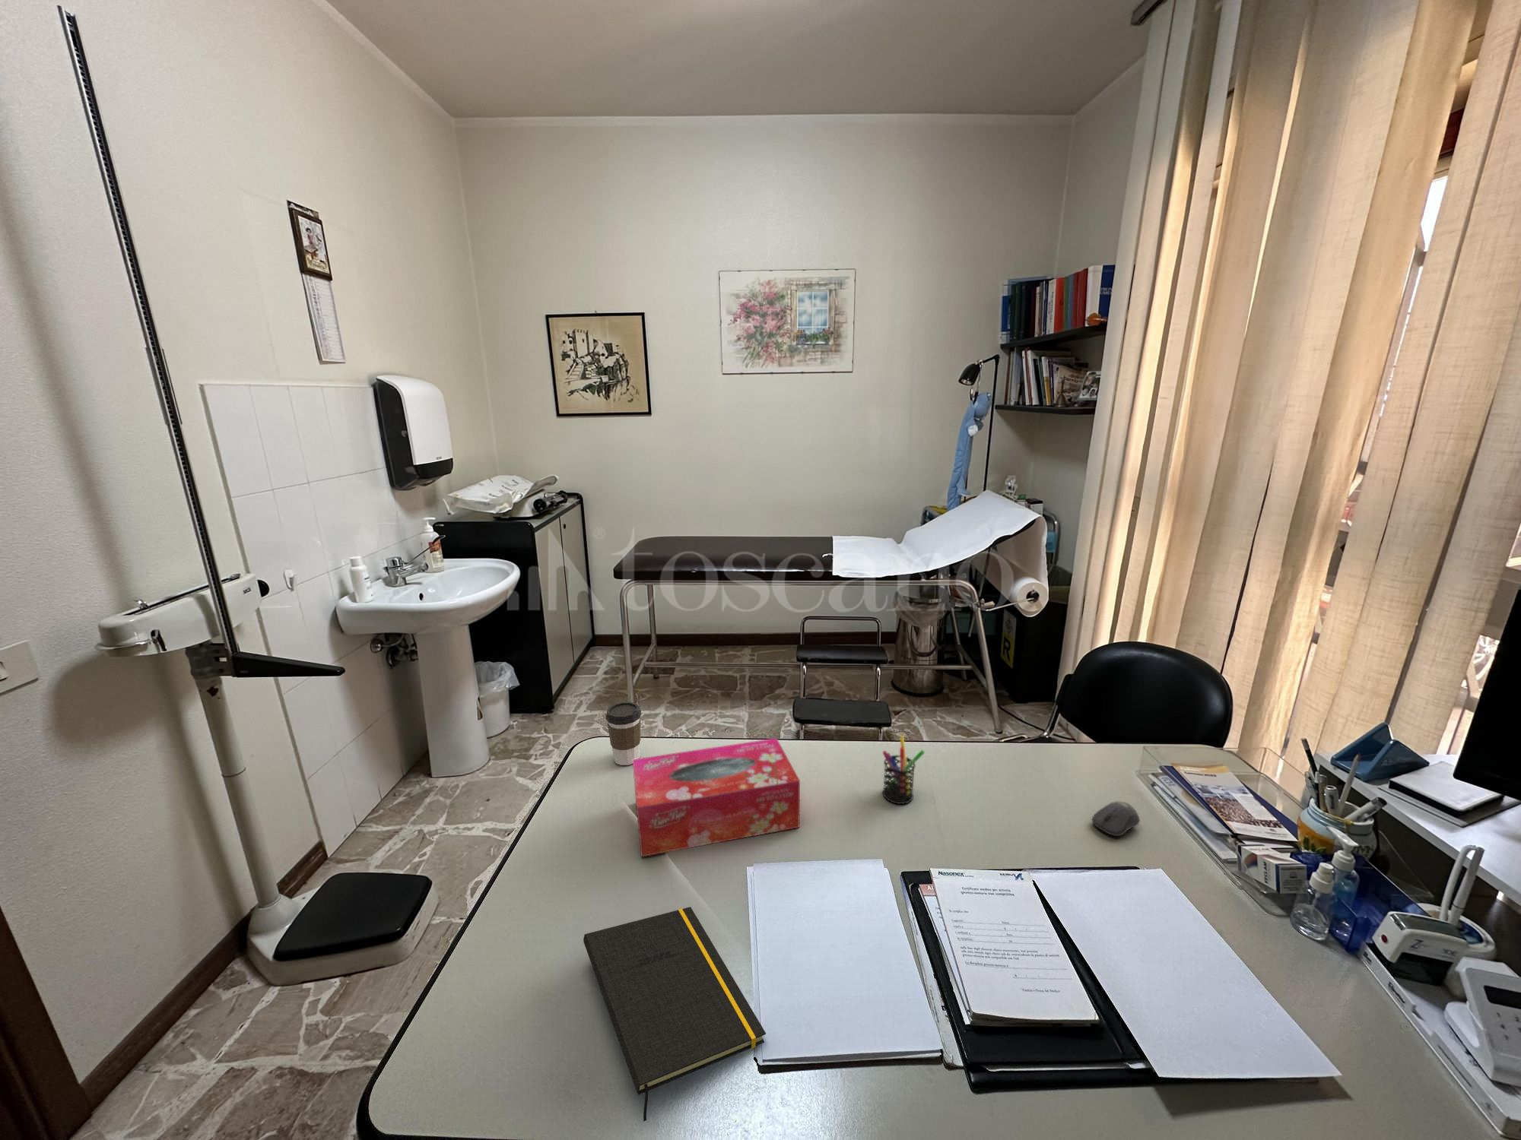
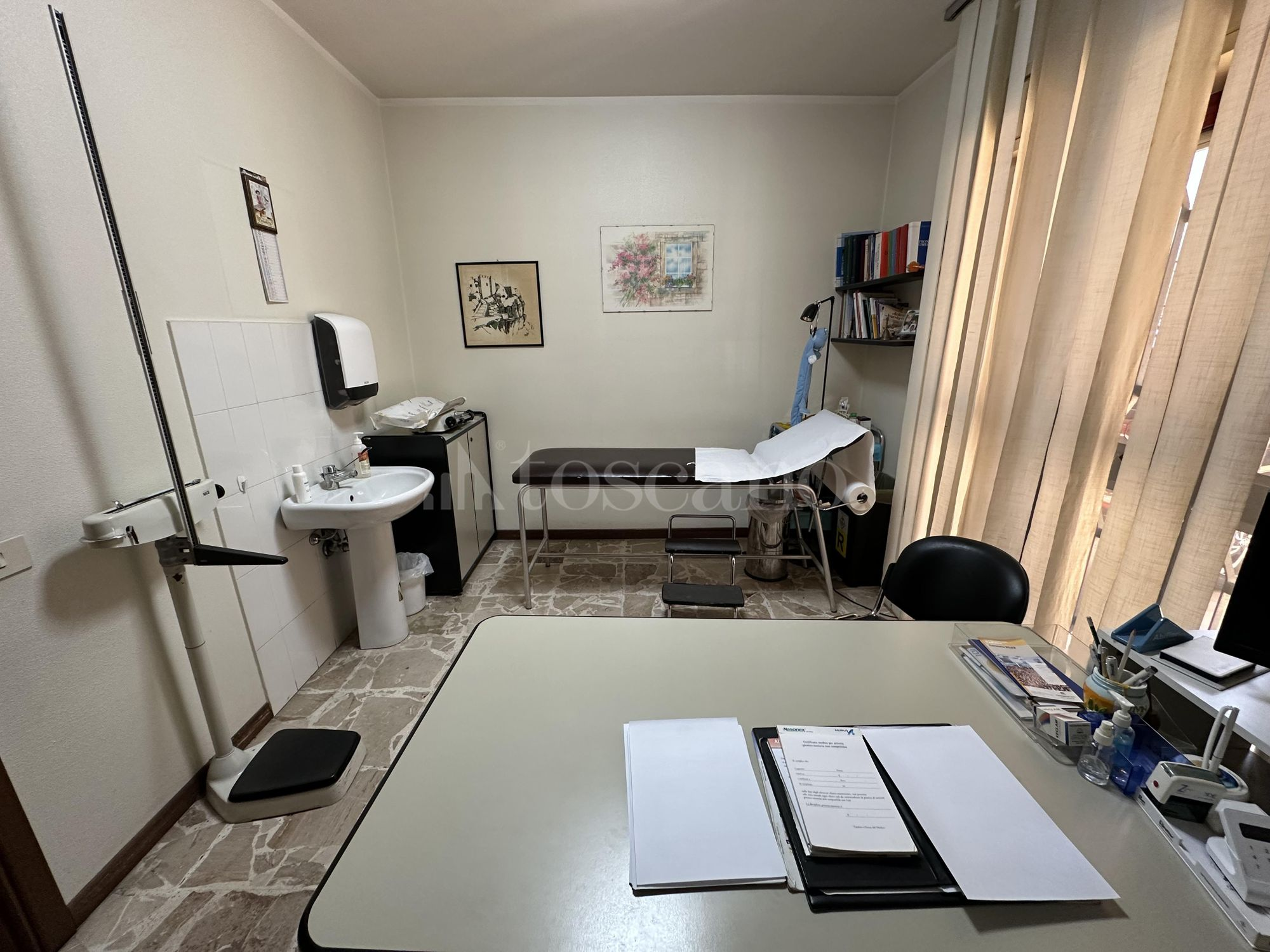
- coffee cup (624, 733)
- computer mouse (1116, 815)
- pen holder (903, 769)
- notepad (668, 984)
- tissue box (714, 792)
